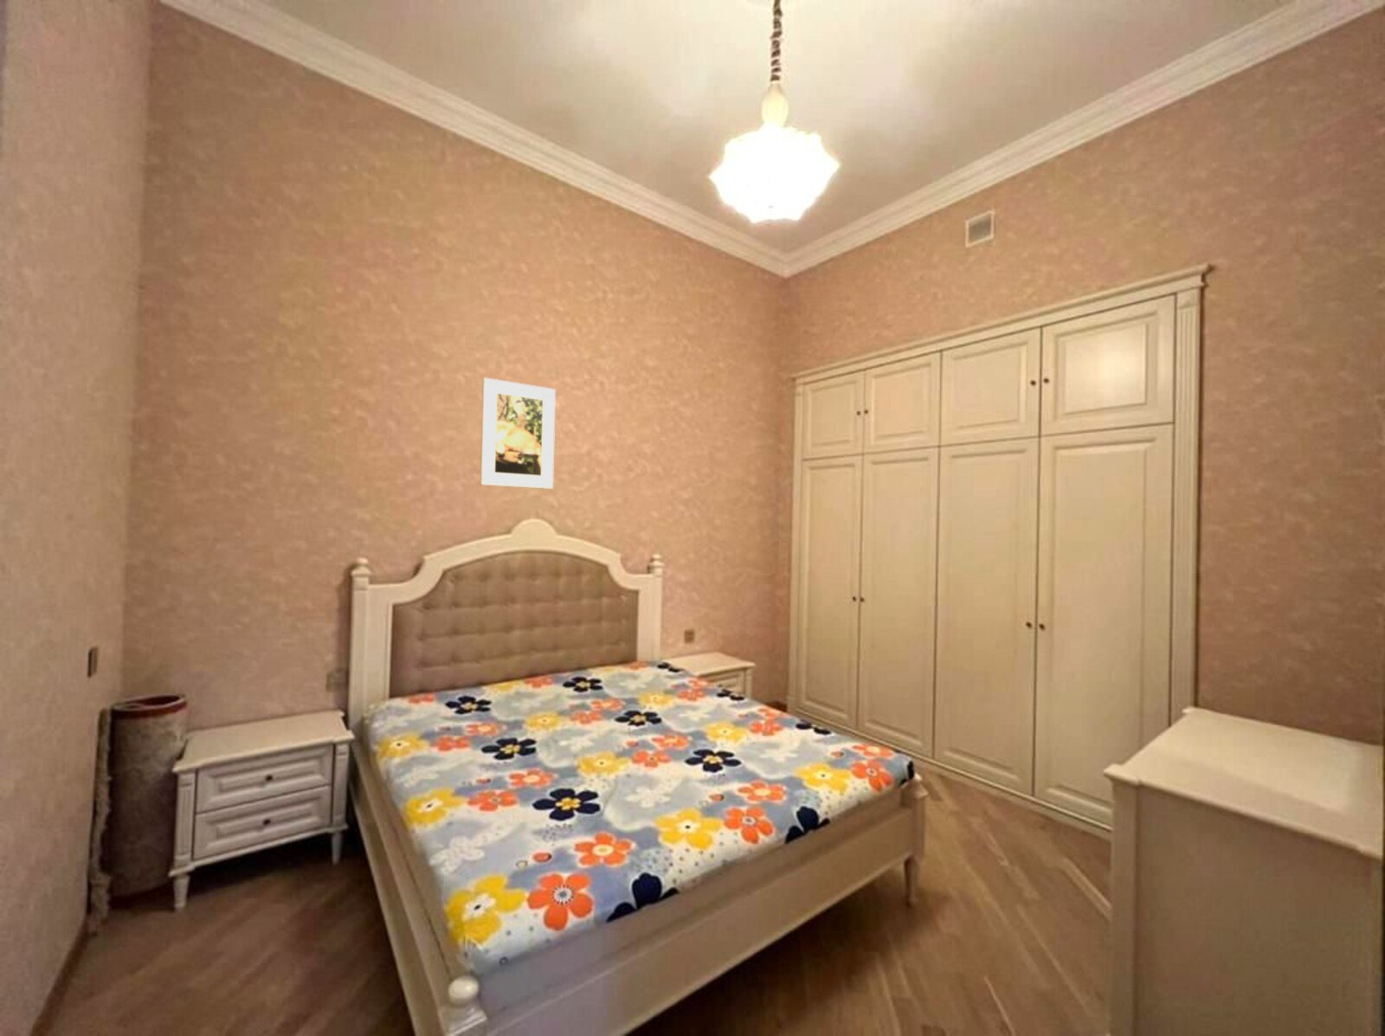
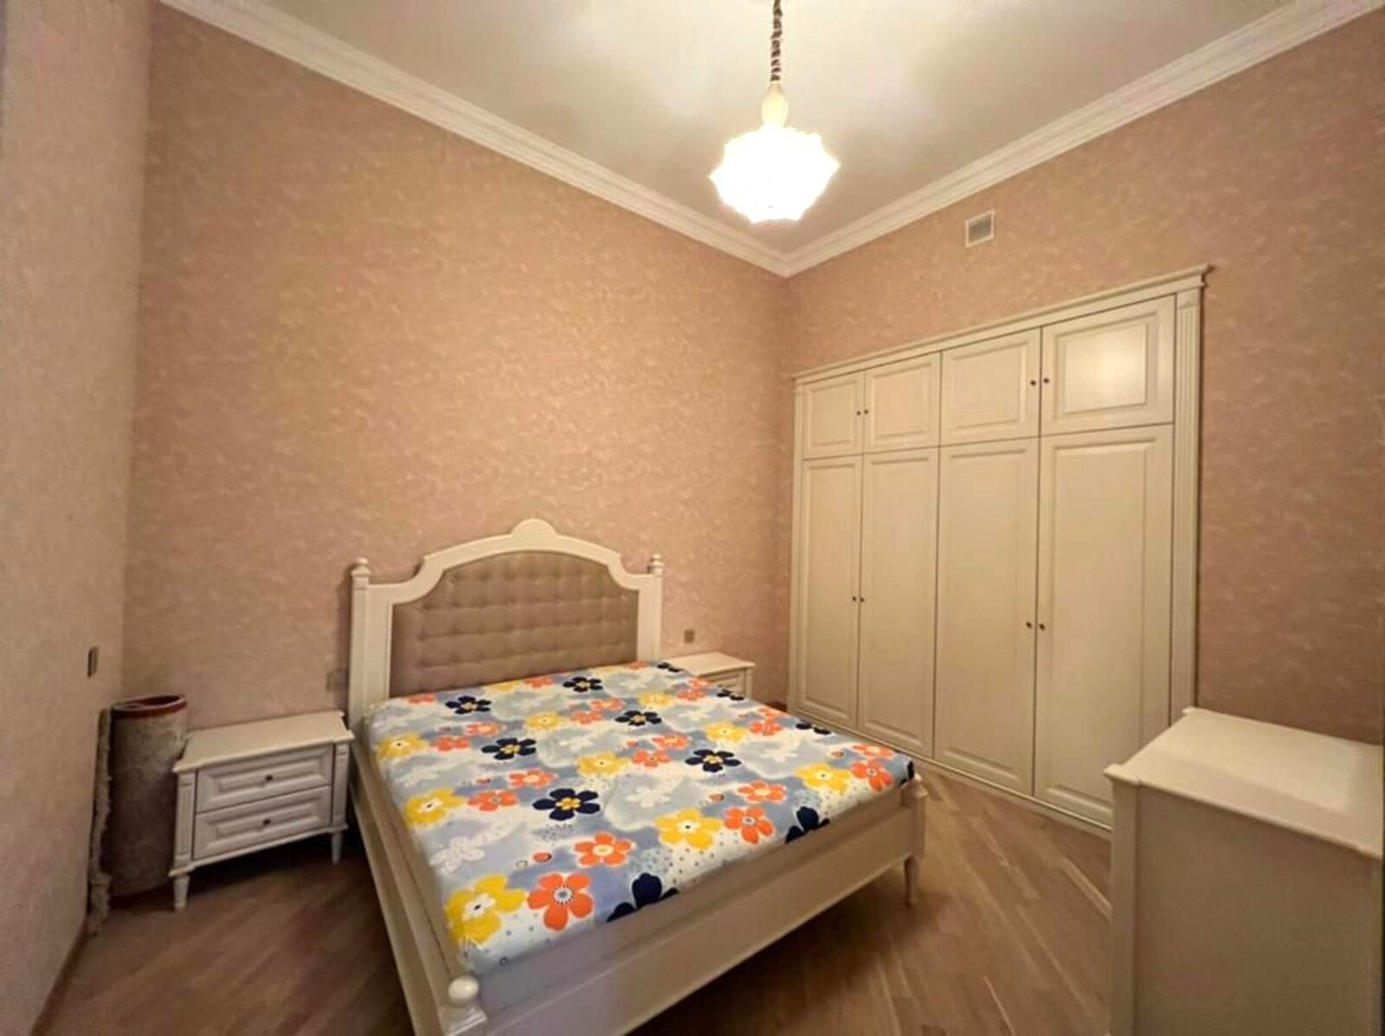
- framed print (519, 435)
